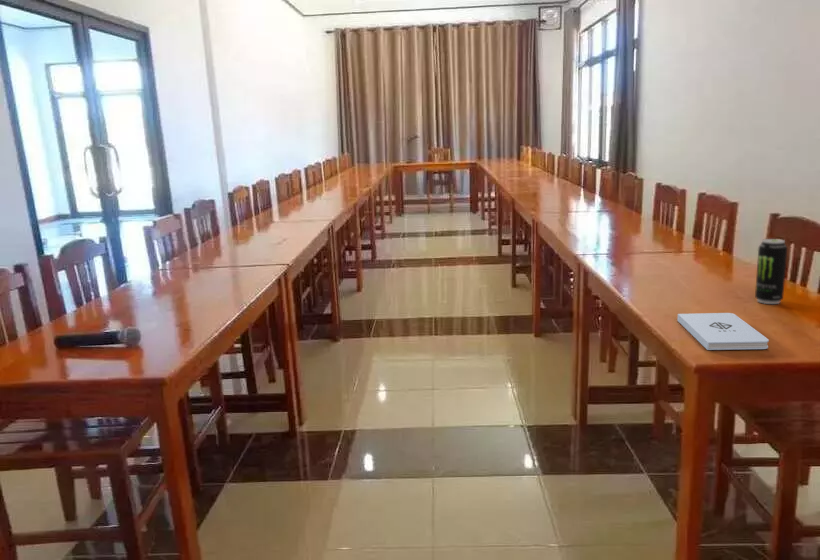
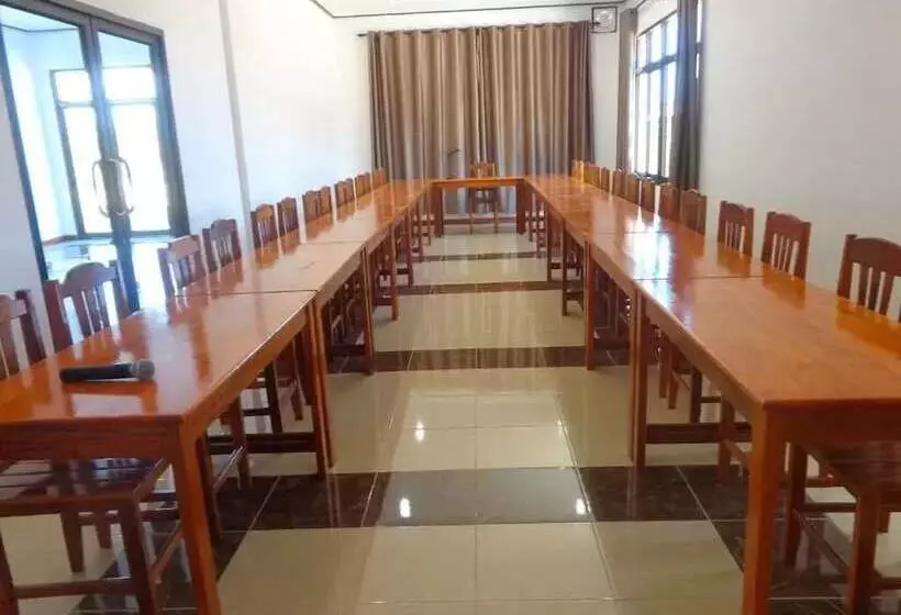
- beverage can (770, 271)
- notepad (720, 330)
